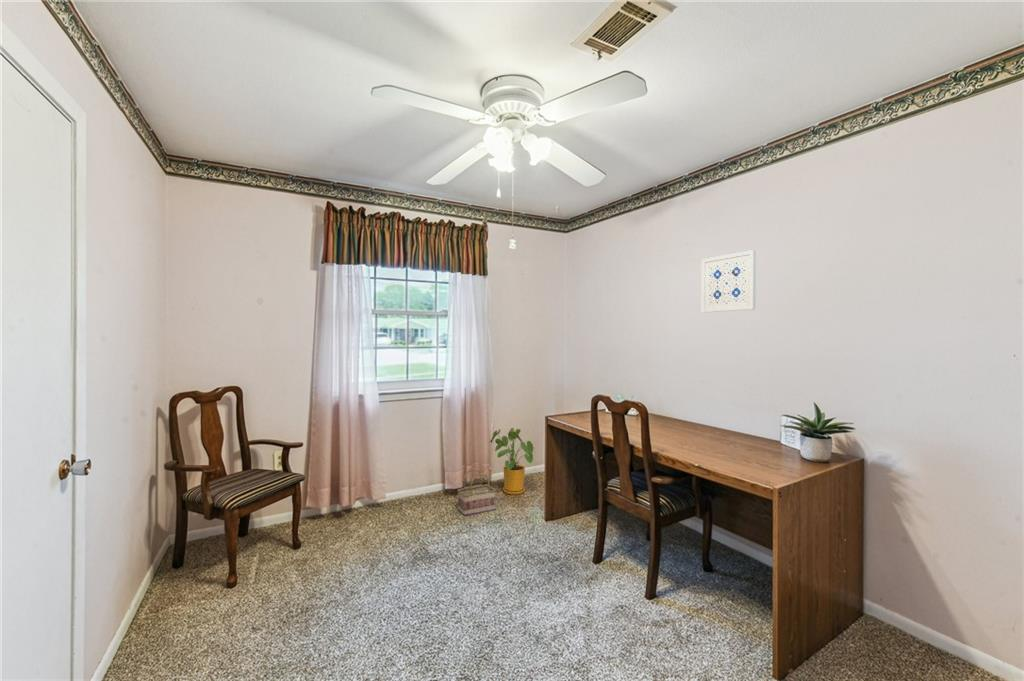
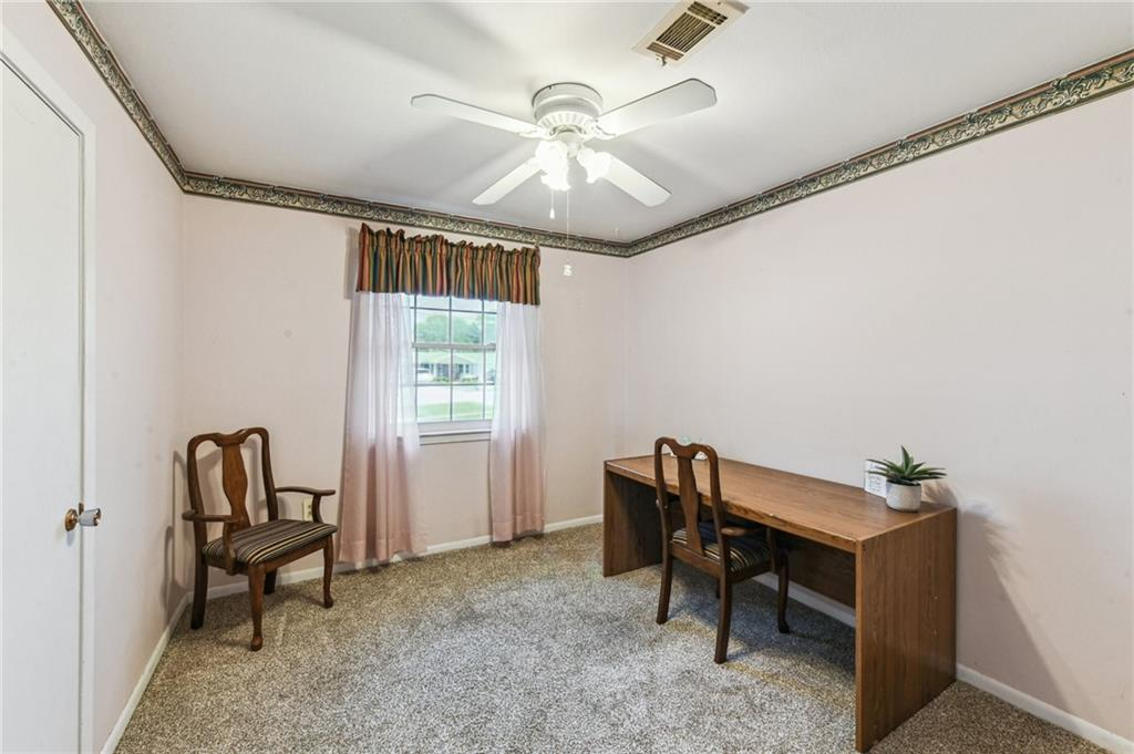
- wall art (727, 283)
- basket (476, 490)
- house plant (511, 461)
